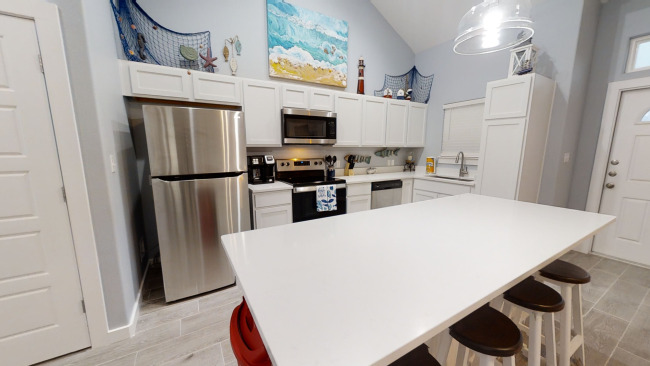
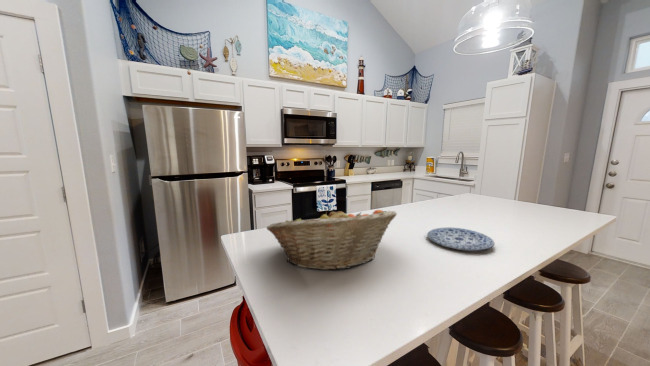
+ fruit basket (332, 230)
+ plate (458, 238)
